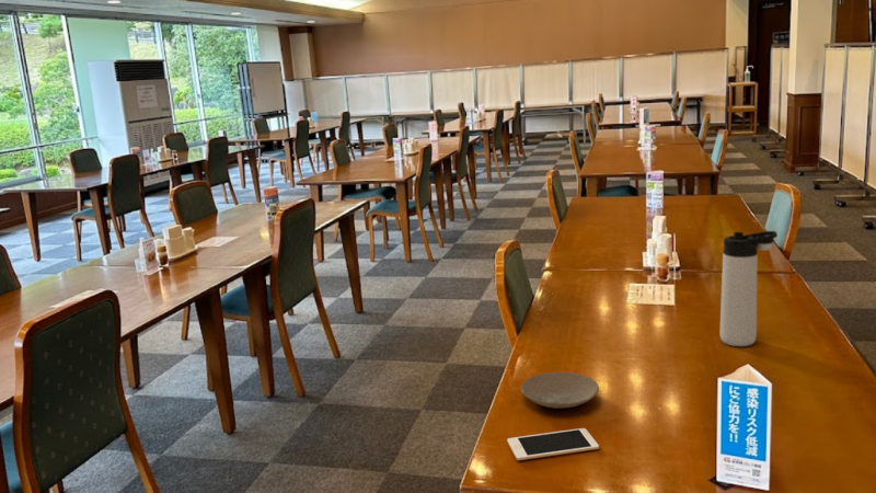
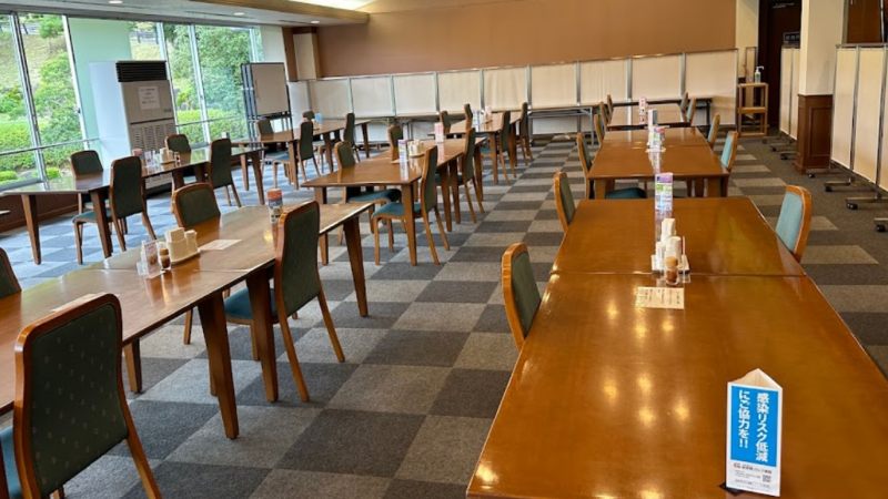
- cell phone (552, 444)
- plate (560, 392)
- thermos bottle (747, 287)
